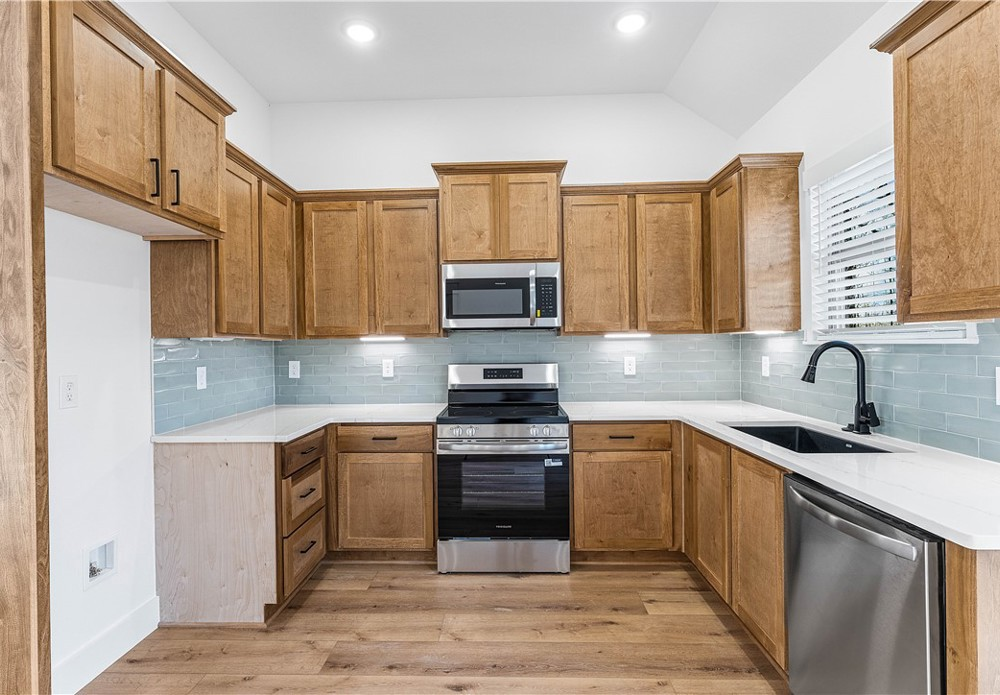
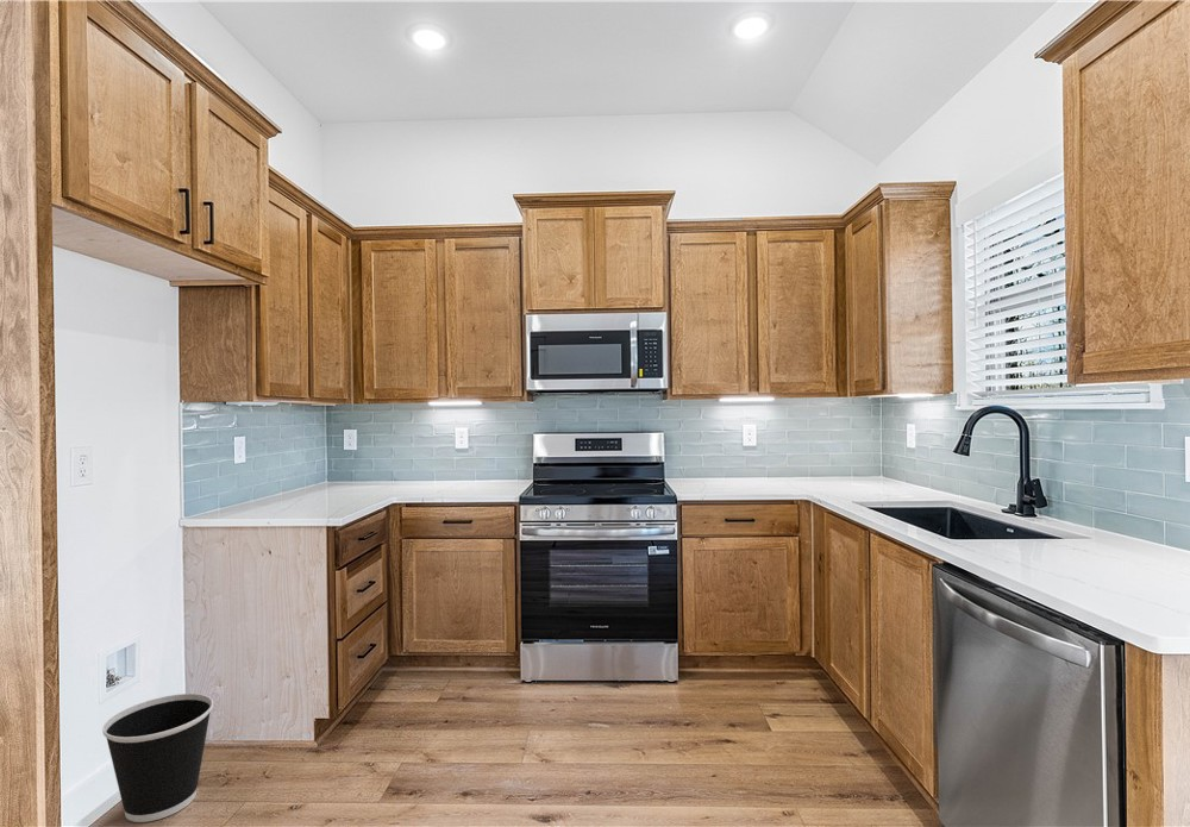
+ wastebasket (161, 758)
